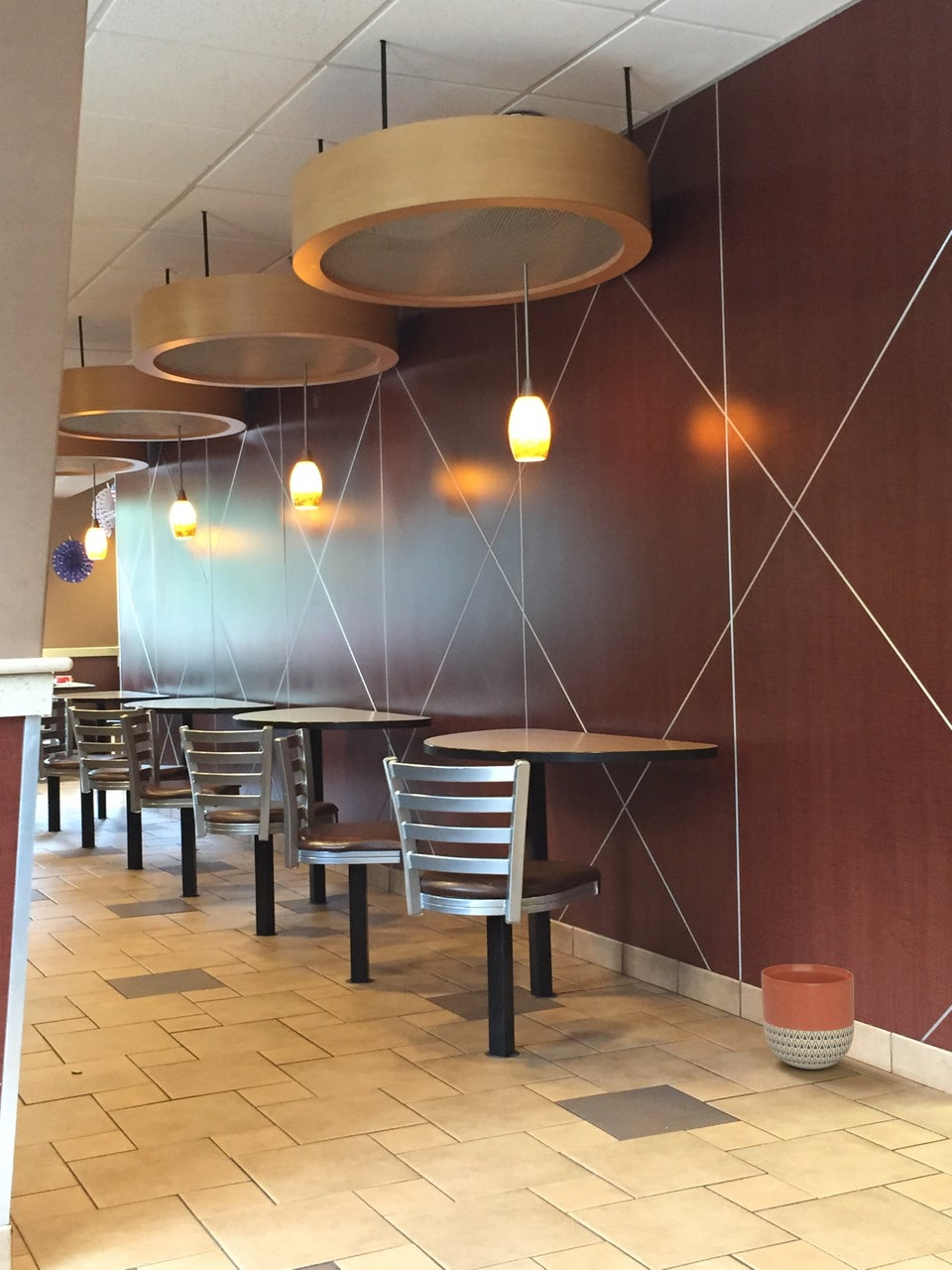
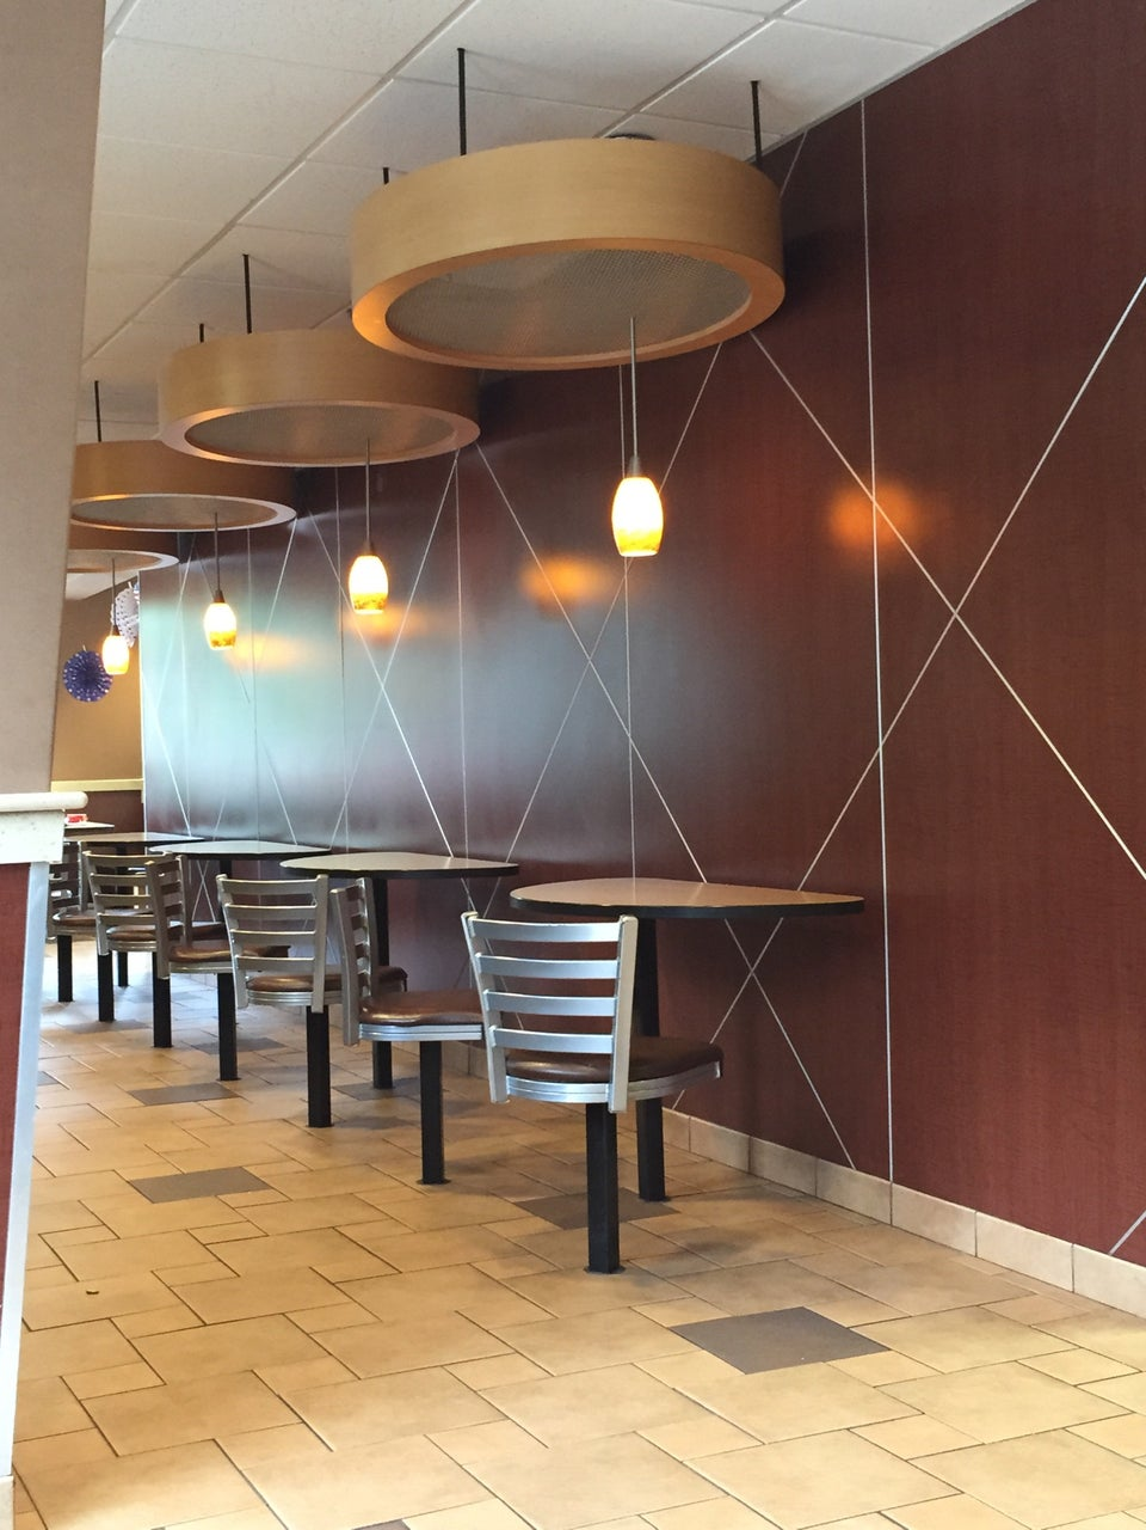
- planter (807, 1019)
